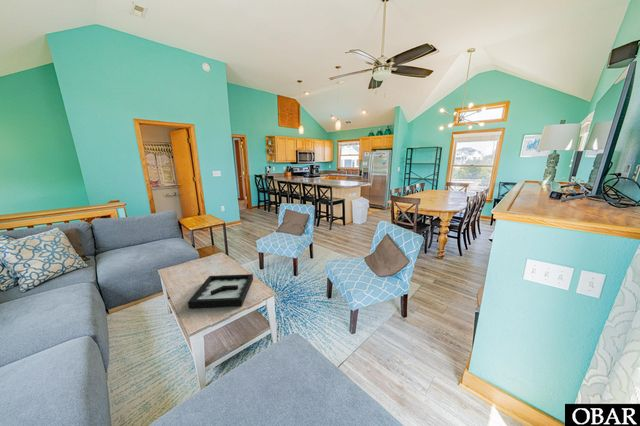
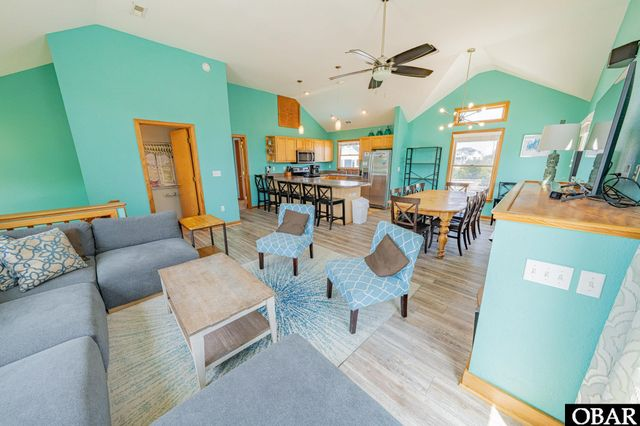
- decorative tray (224, 289)
